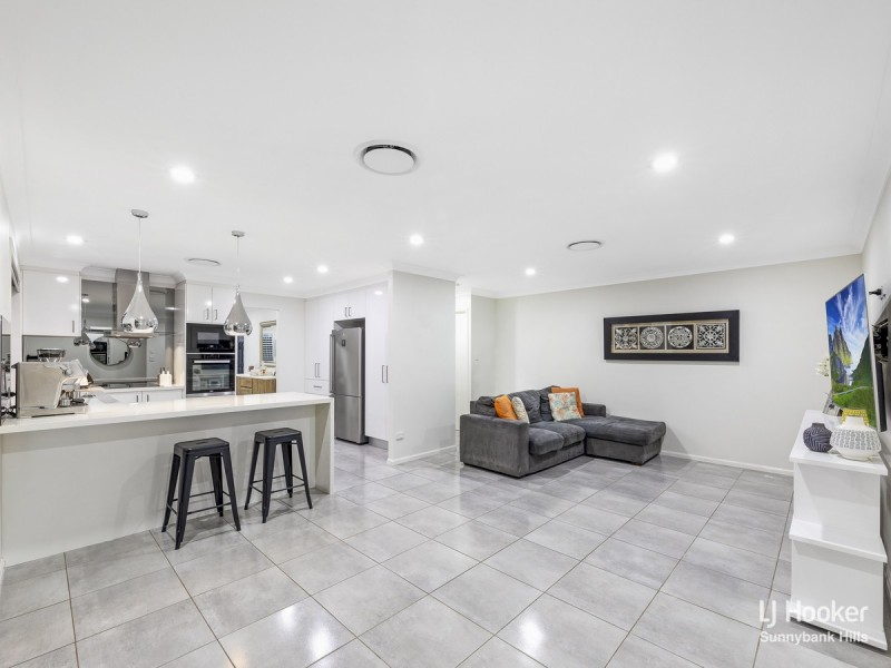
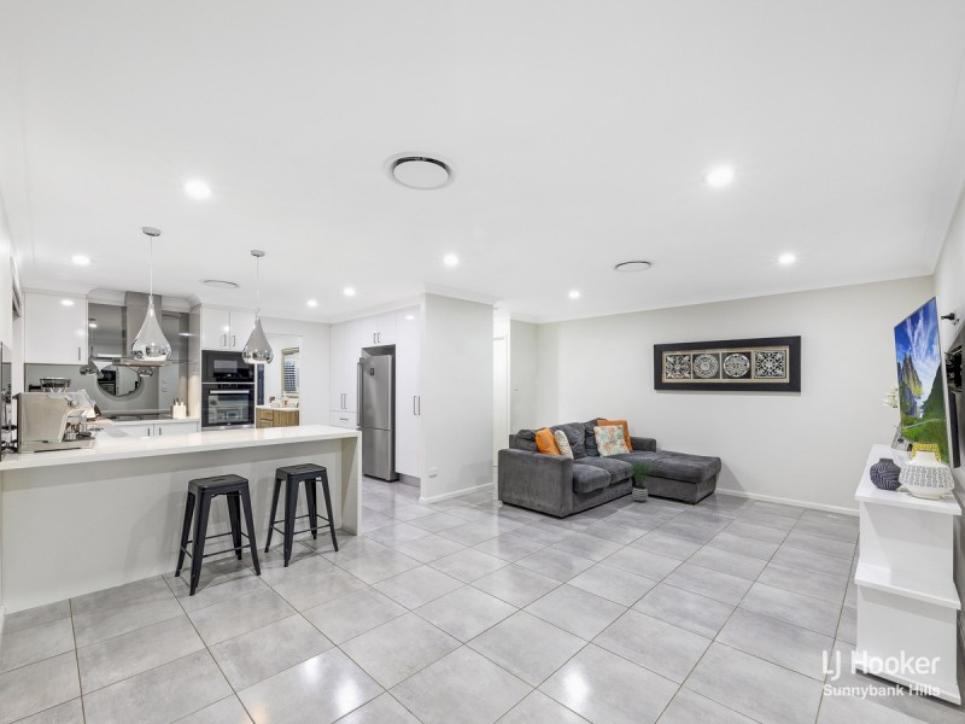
+ potted plant (639, 481)
